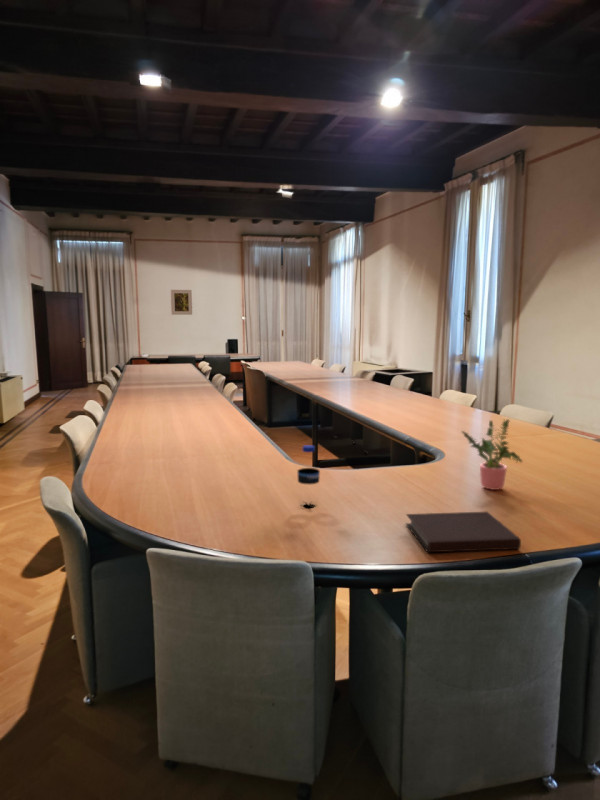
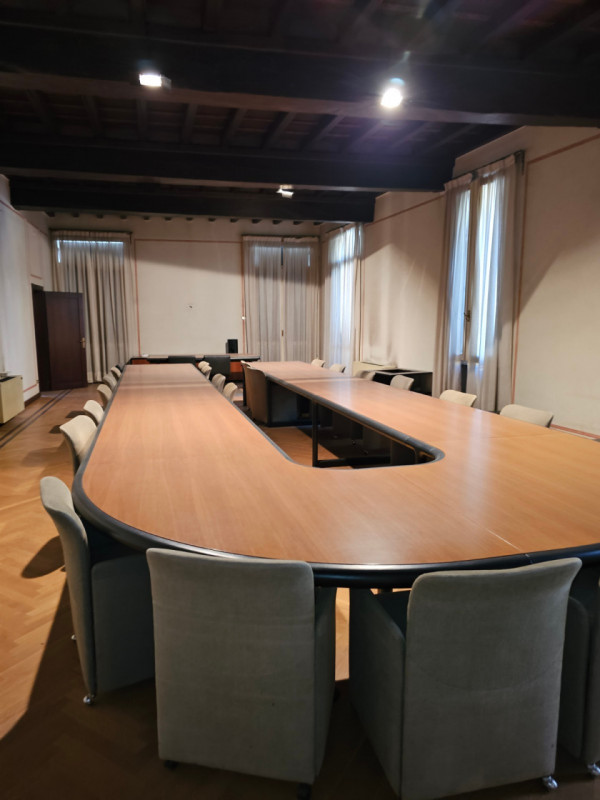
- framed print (181, 302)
- potted plant (494, 456)
- notebook (459, 531)
- water bottle (308, 476)
